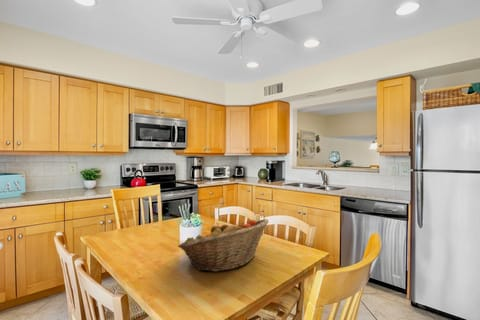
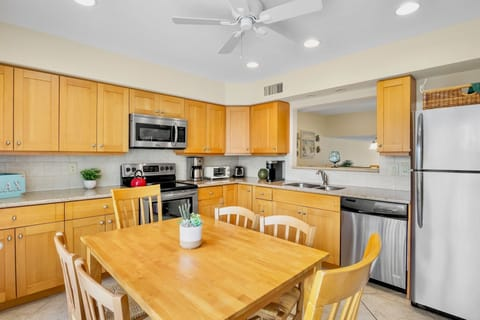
- fruit basket (226, 239)
